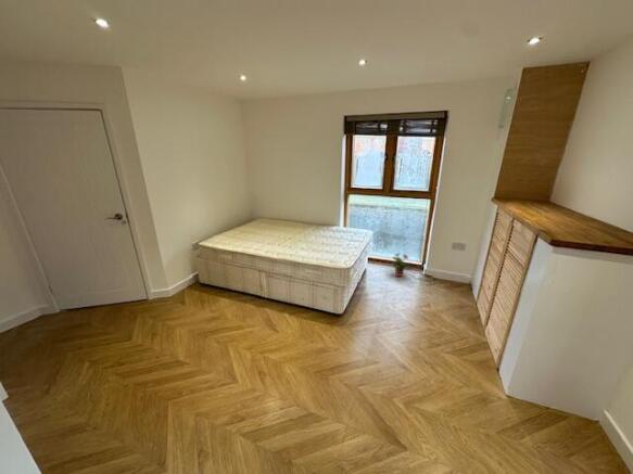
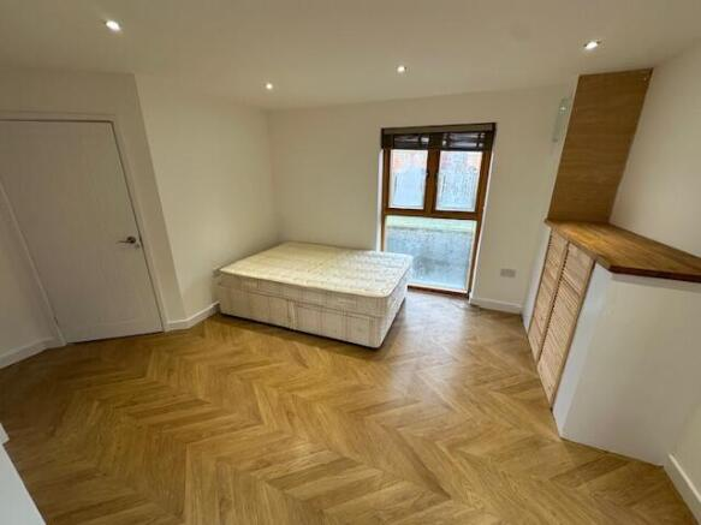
- potted plant (400, 264)
